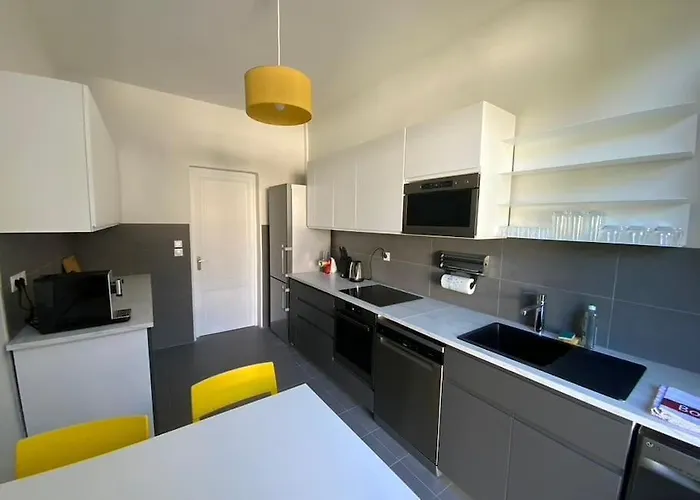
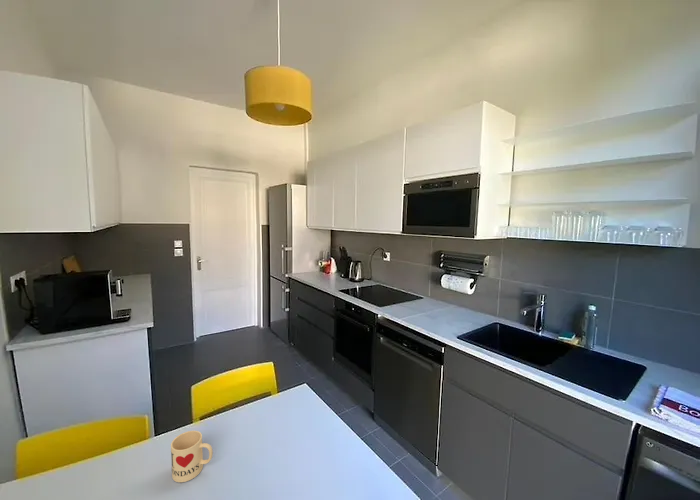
+ mug (192, 455)
